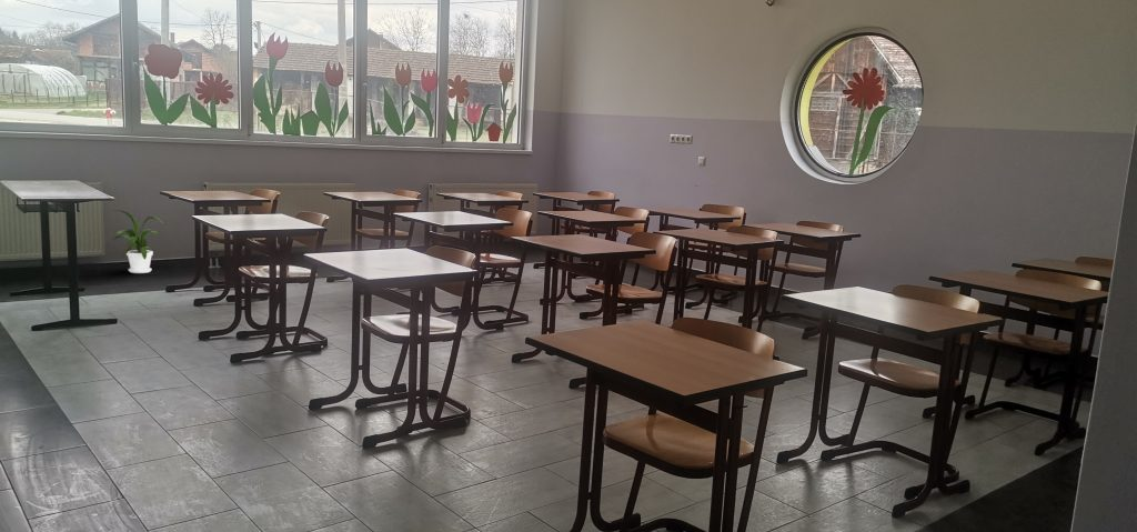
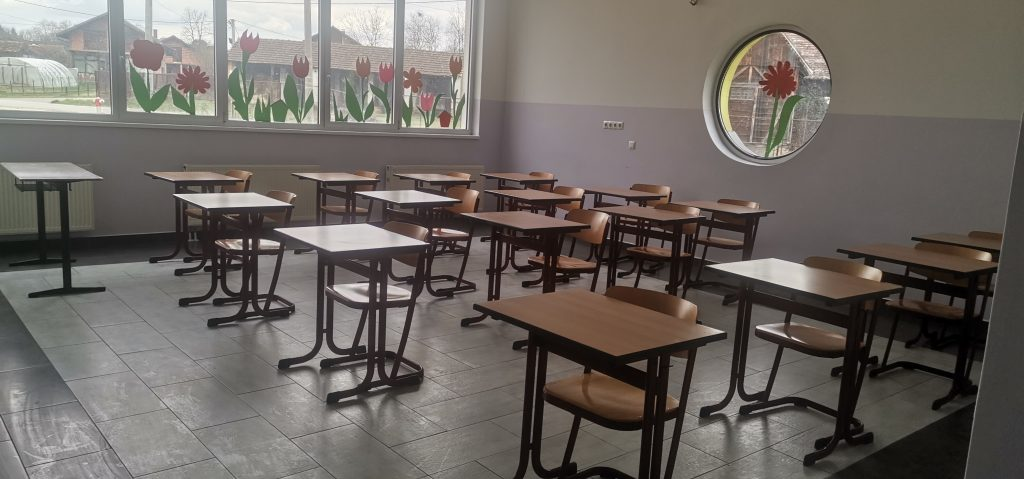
- house plant (137, 241)
